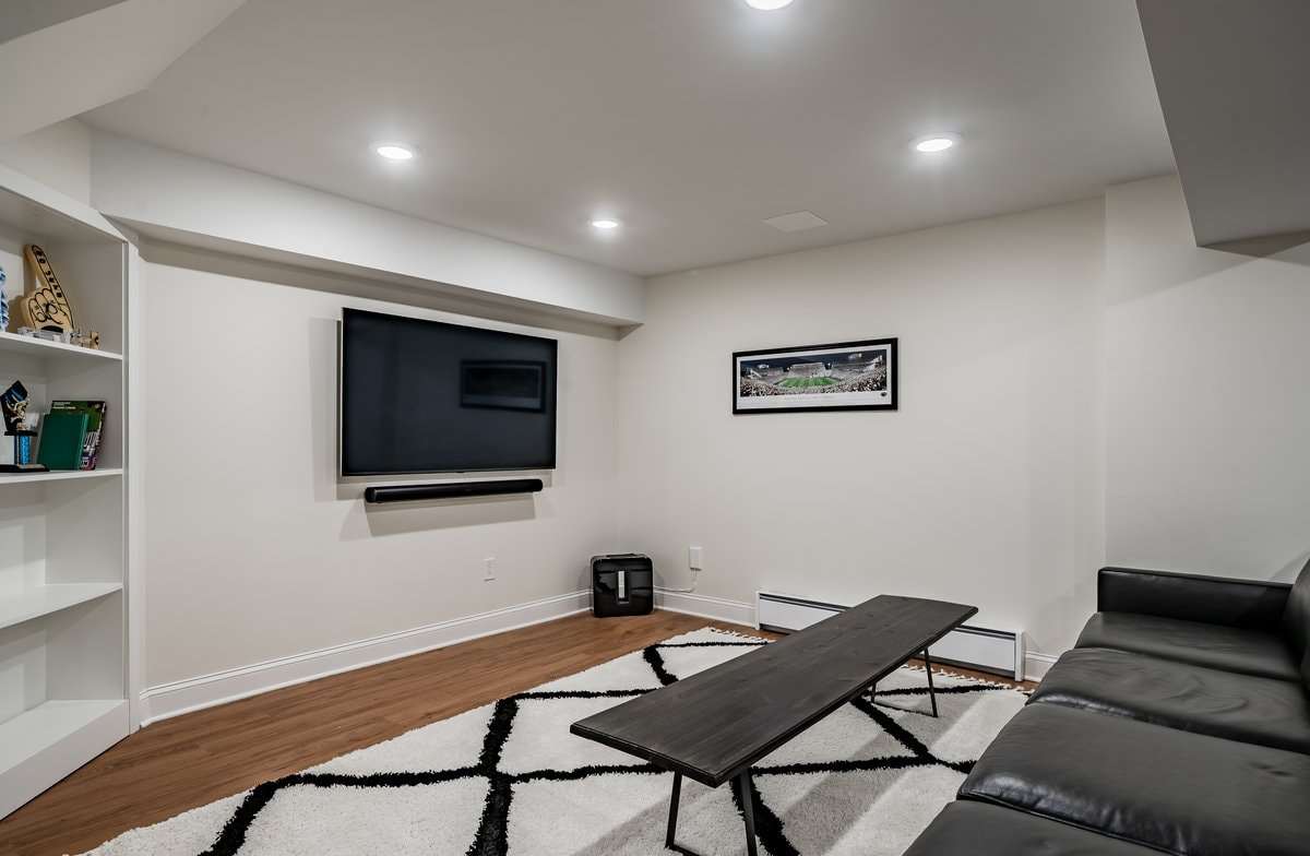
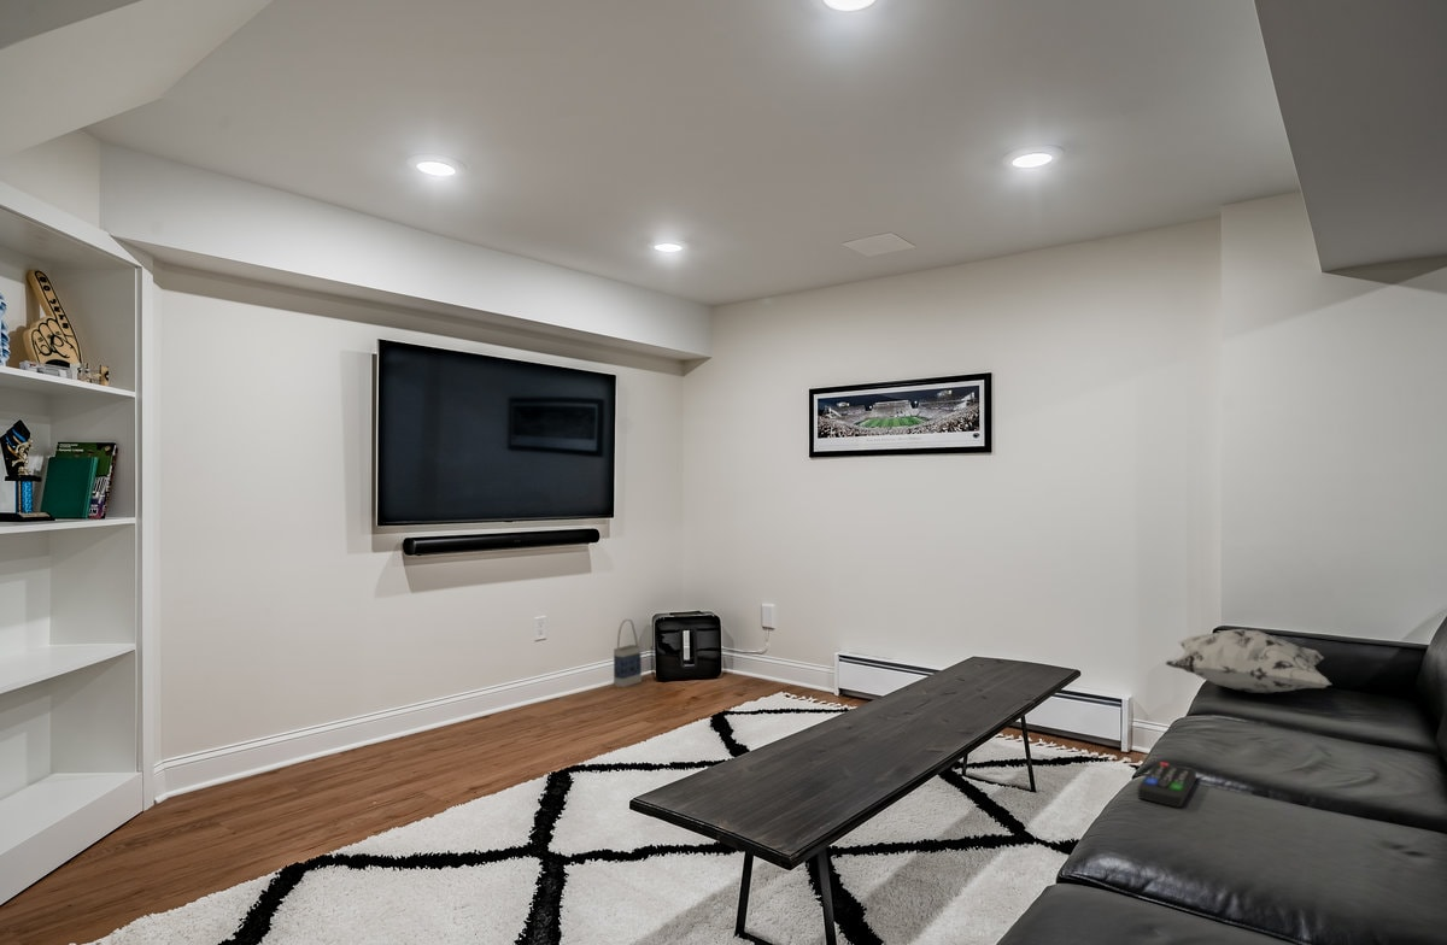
+ bag (627, 651)
+ decorative pillow (1246, 661)
+ remote control (1167, 782)
